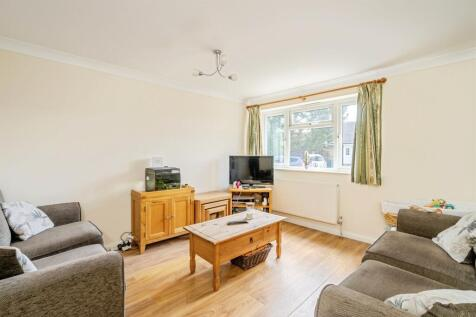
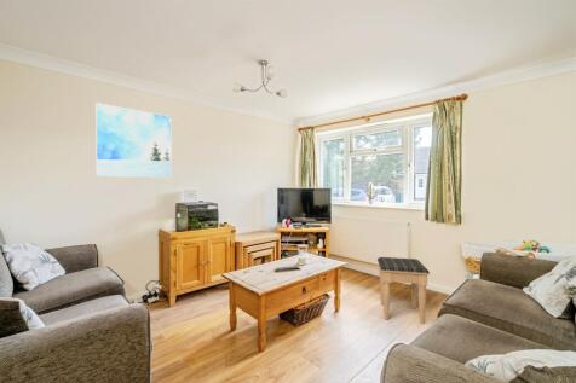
+ footstool (401, 282)
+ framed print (137, 144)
